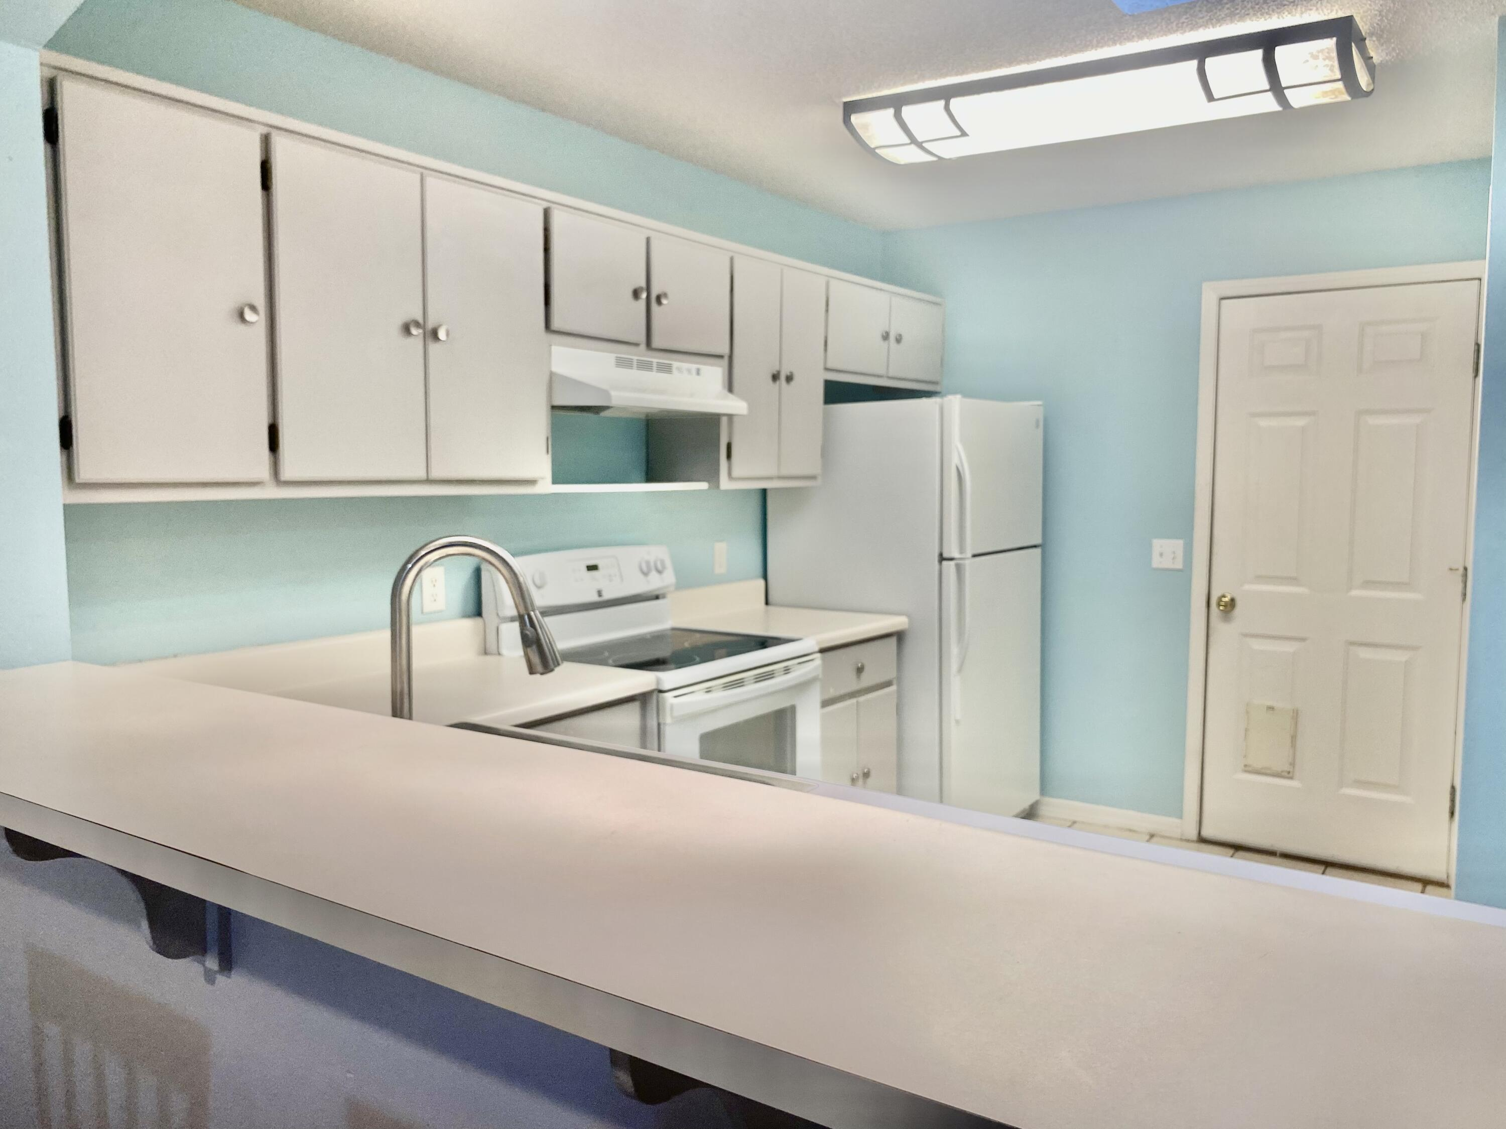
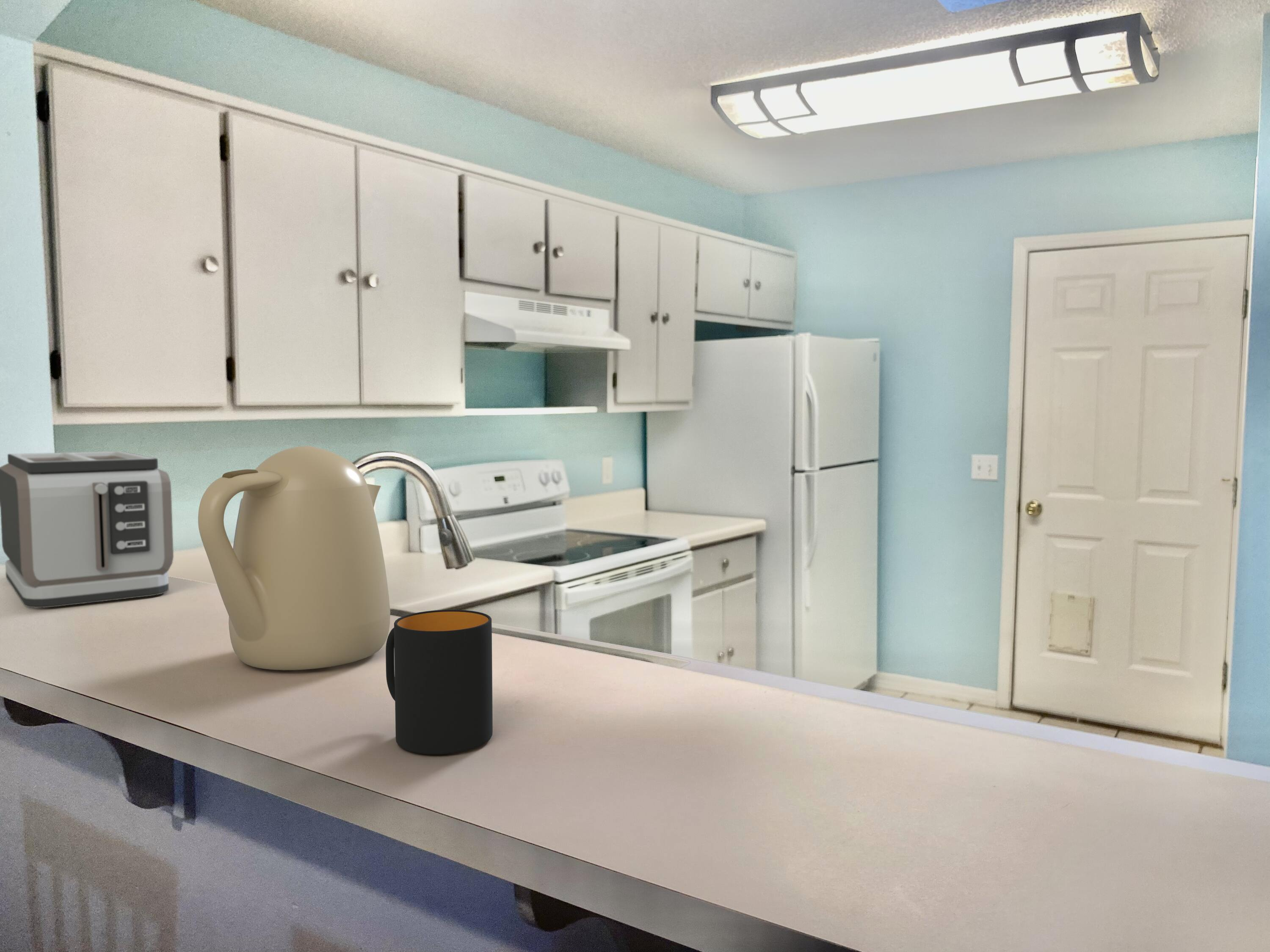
+ toaster (84, 522)
+ mug (430, 675)
+ kettle (302, 552)
